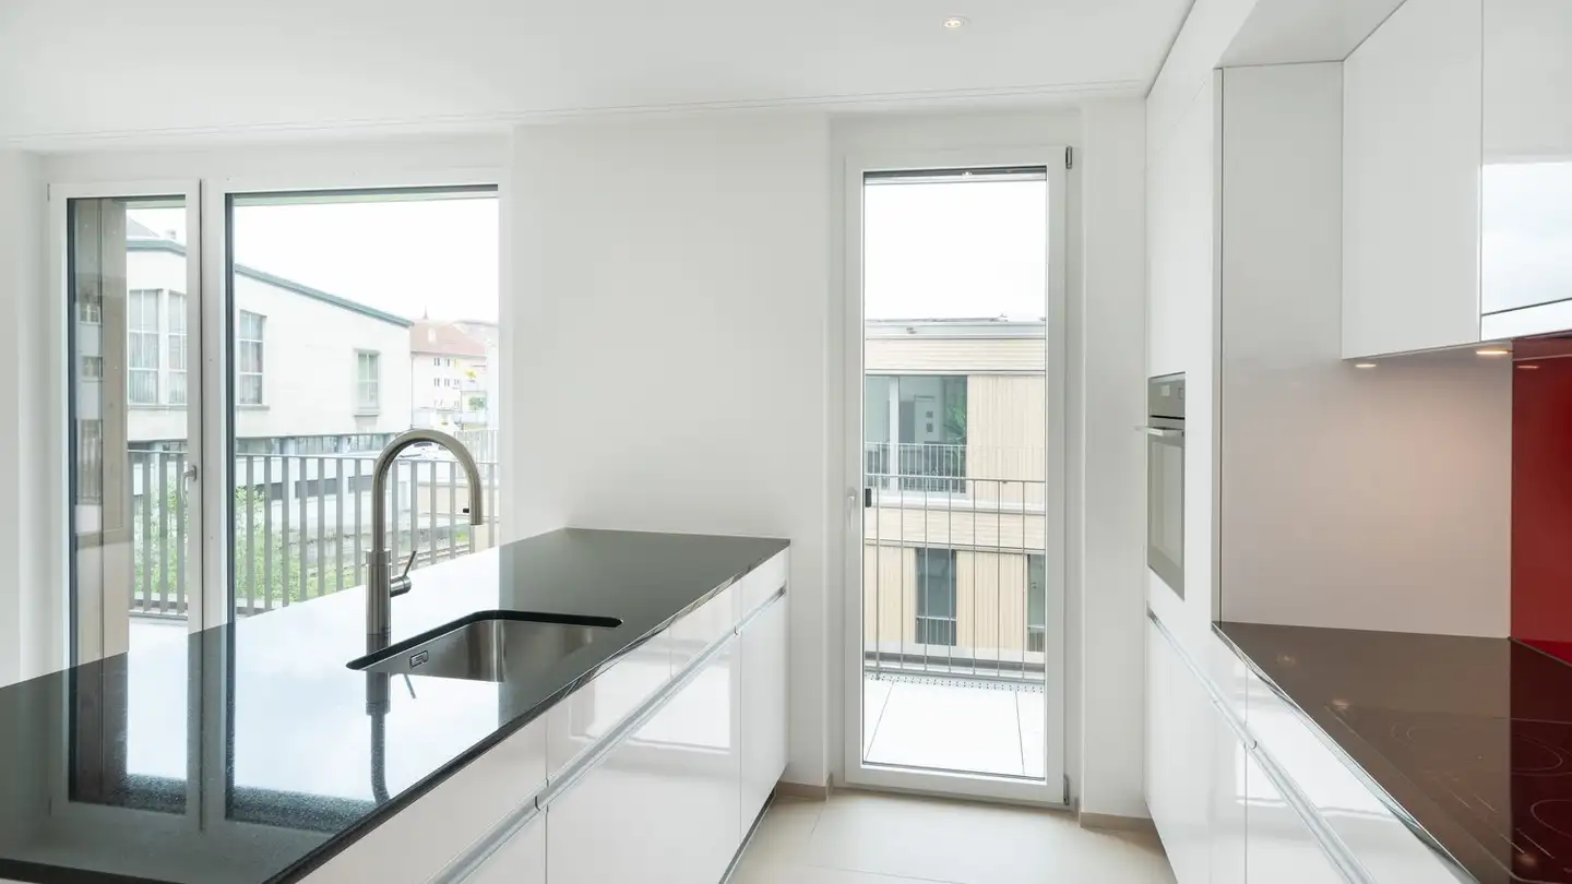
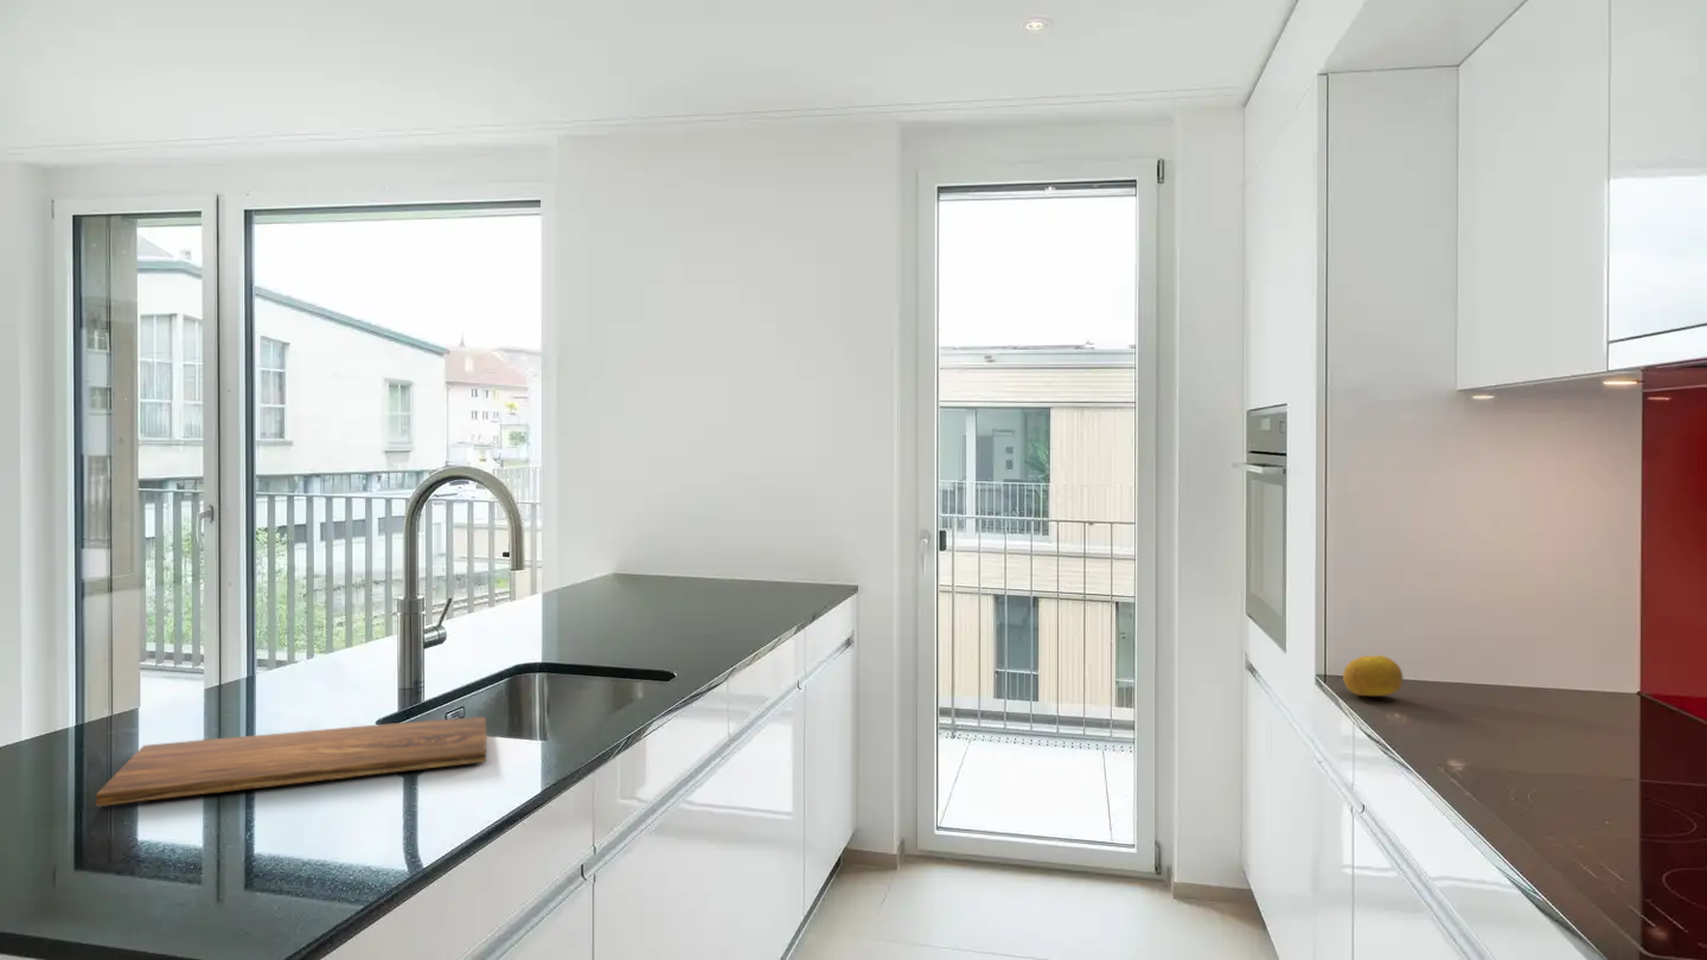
+ cutting board (315, 753)
+ fruit (1372, 676)
